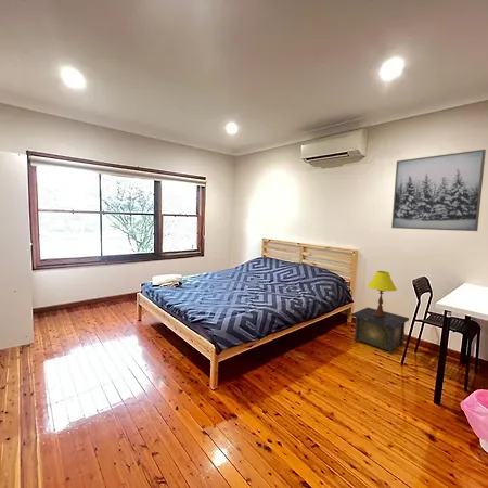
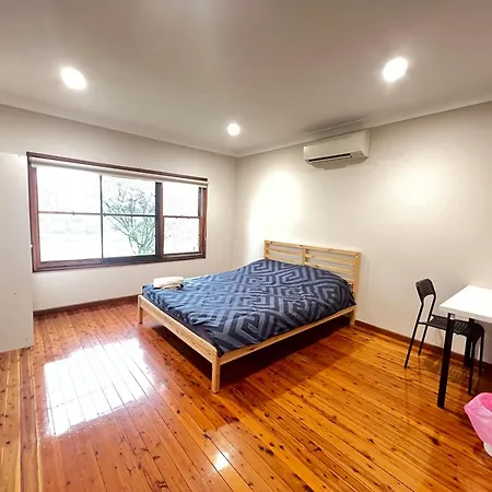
- nightstand (381, 328)
- table lamp (381, 293)
- wall art (433, 193)
